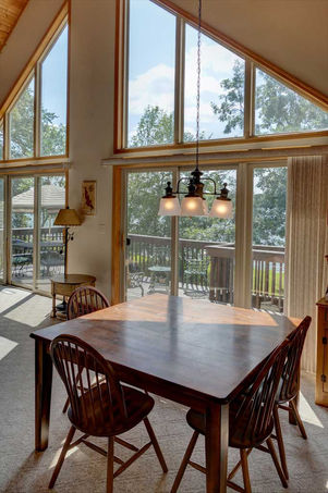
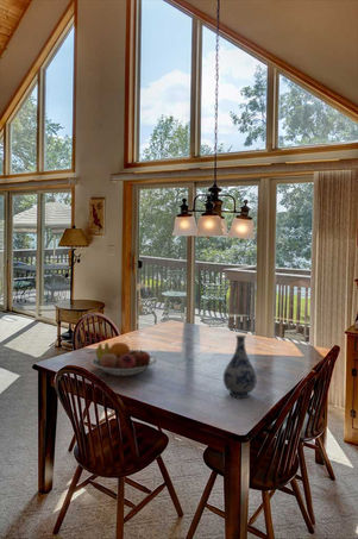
+ fruit bowl (124, 357)
+ vase (239, 365)
